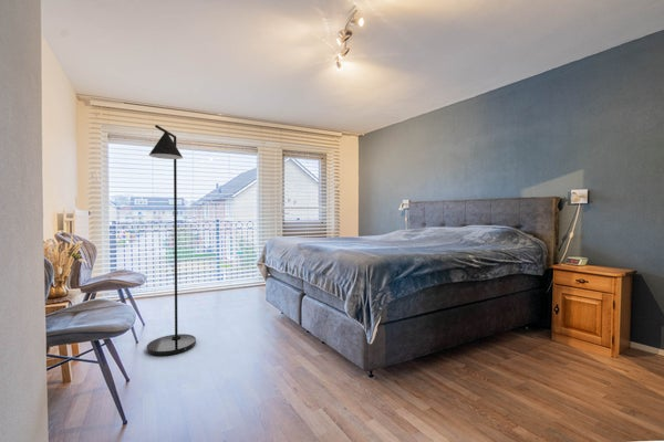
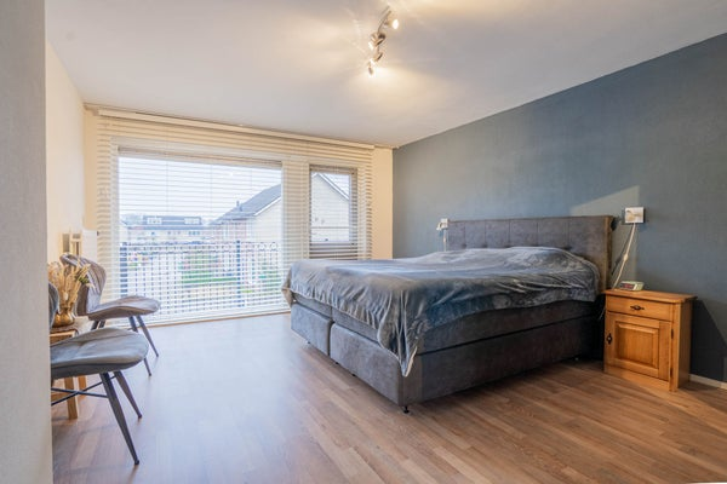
- floor lamp (175, 240)
